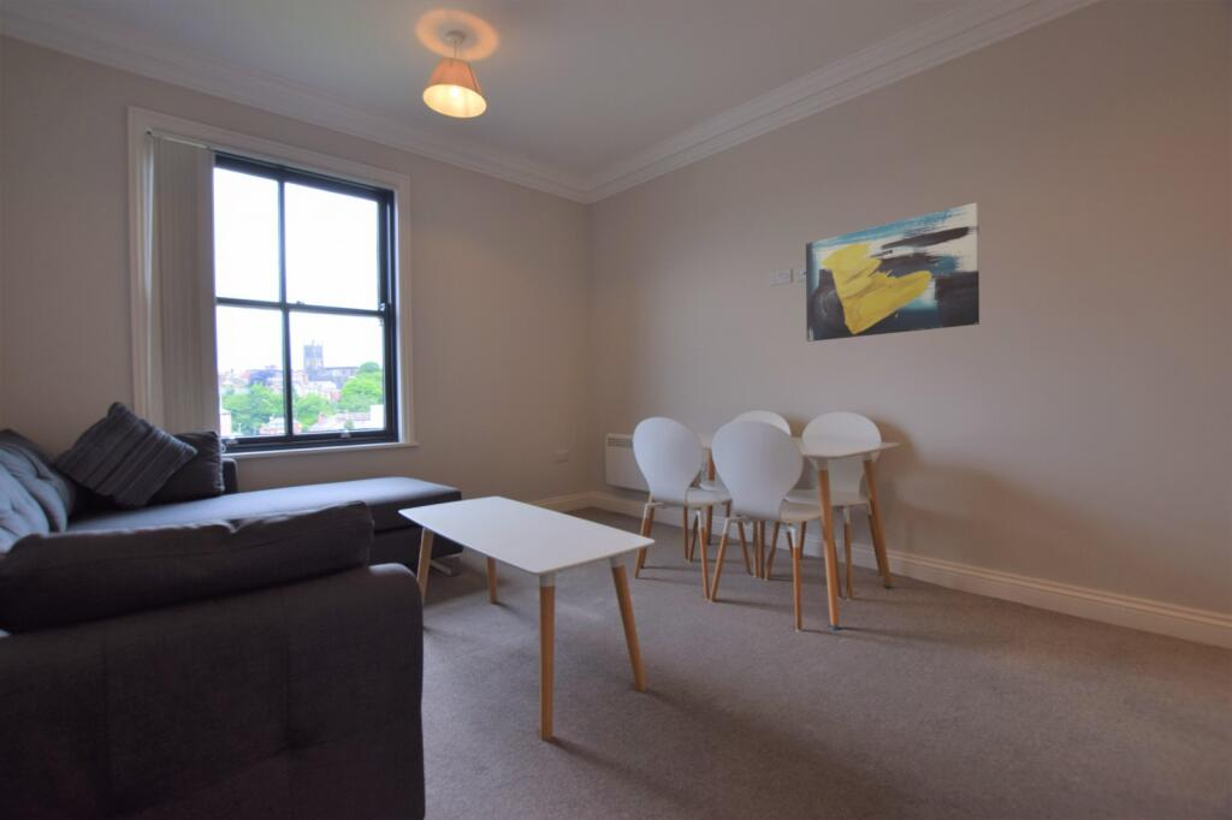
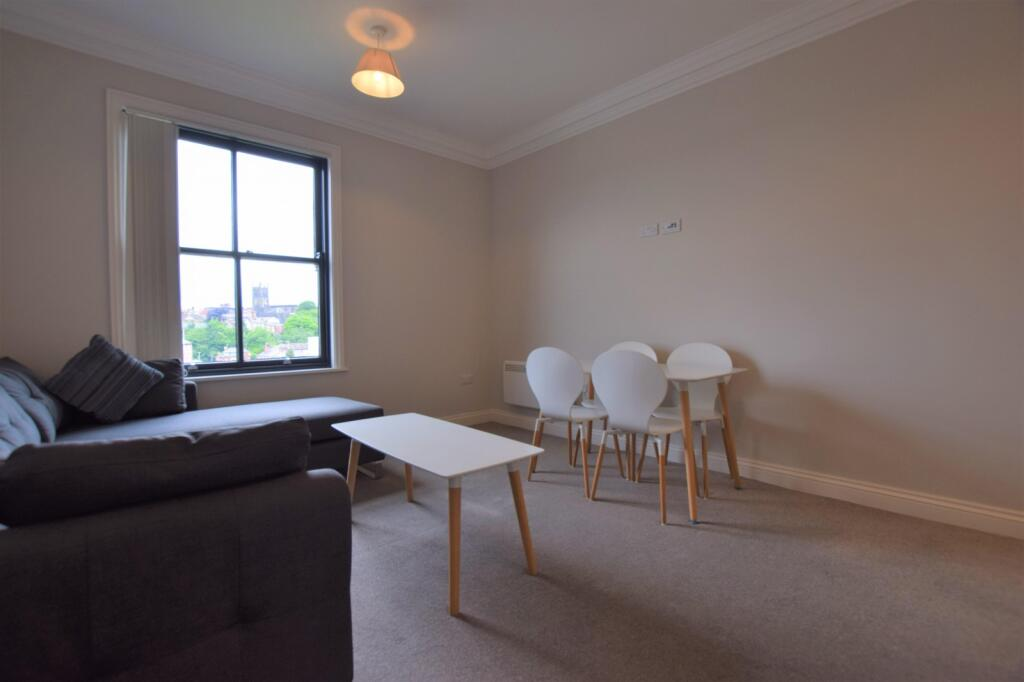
- wall art (883, 279)
